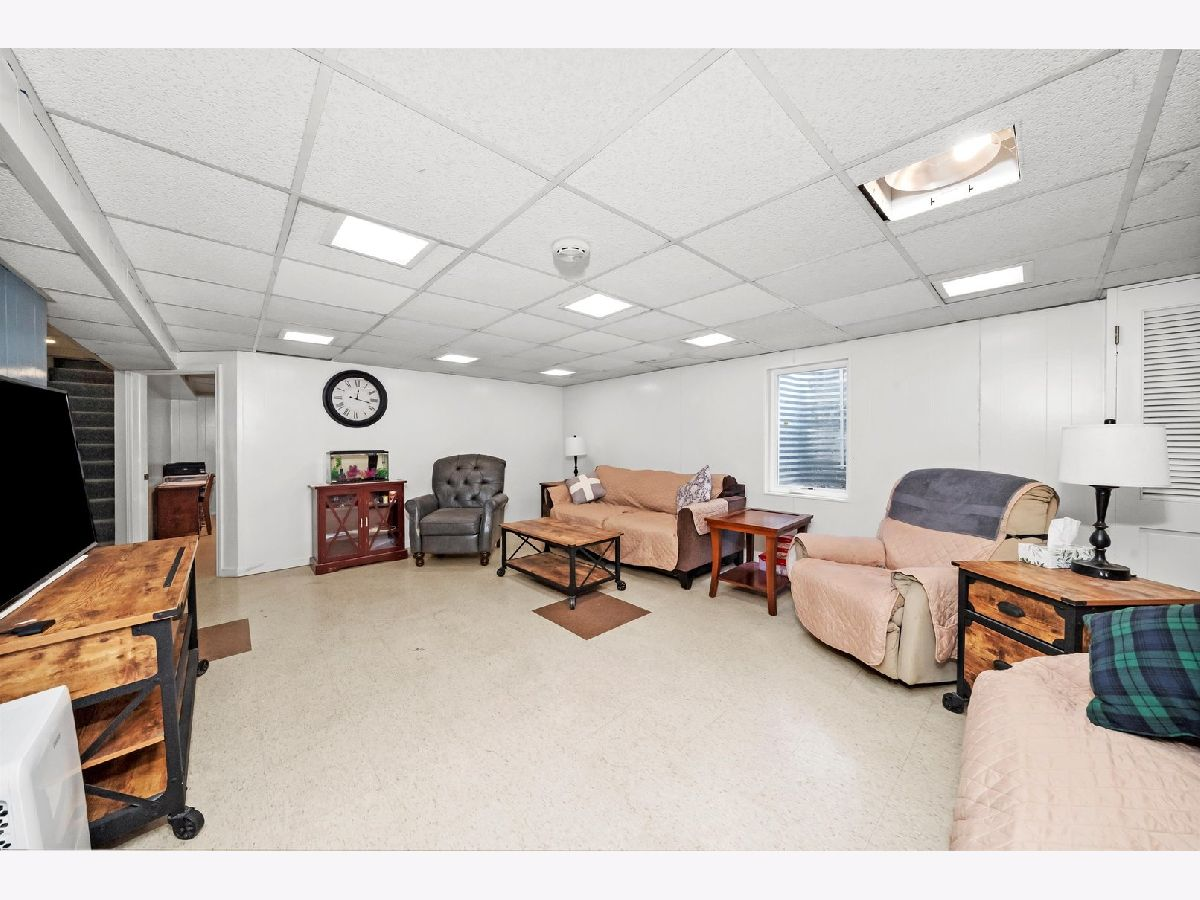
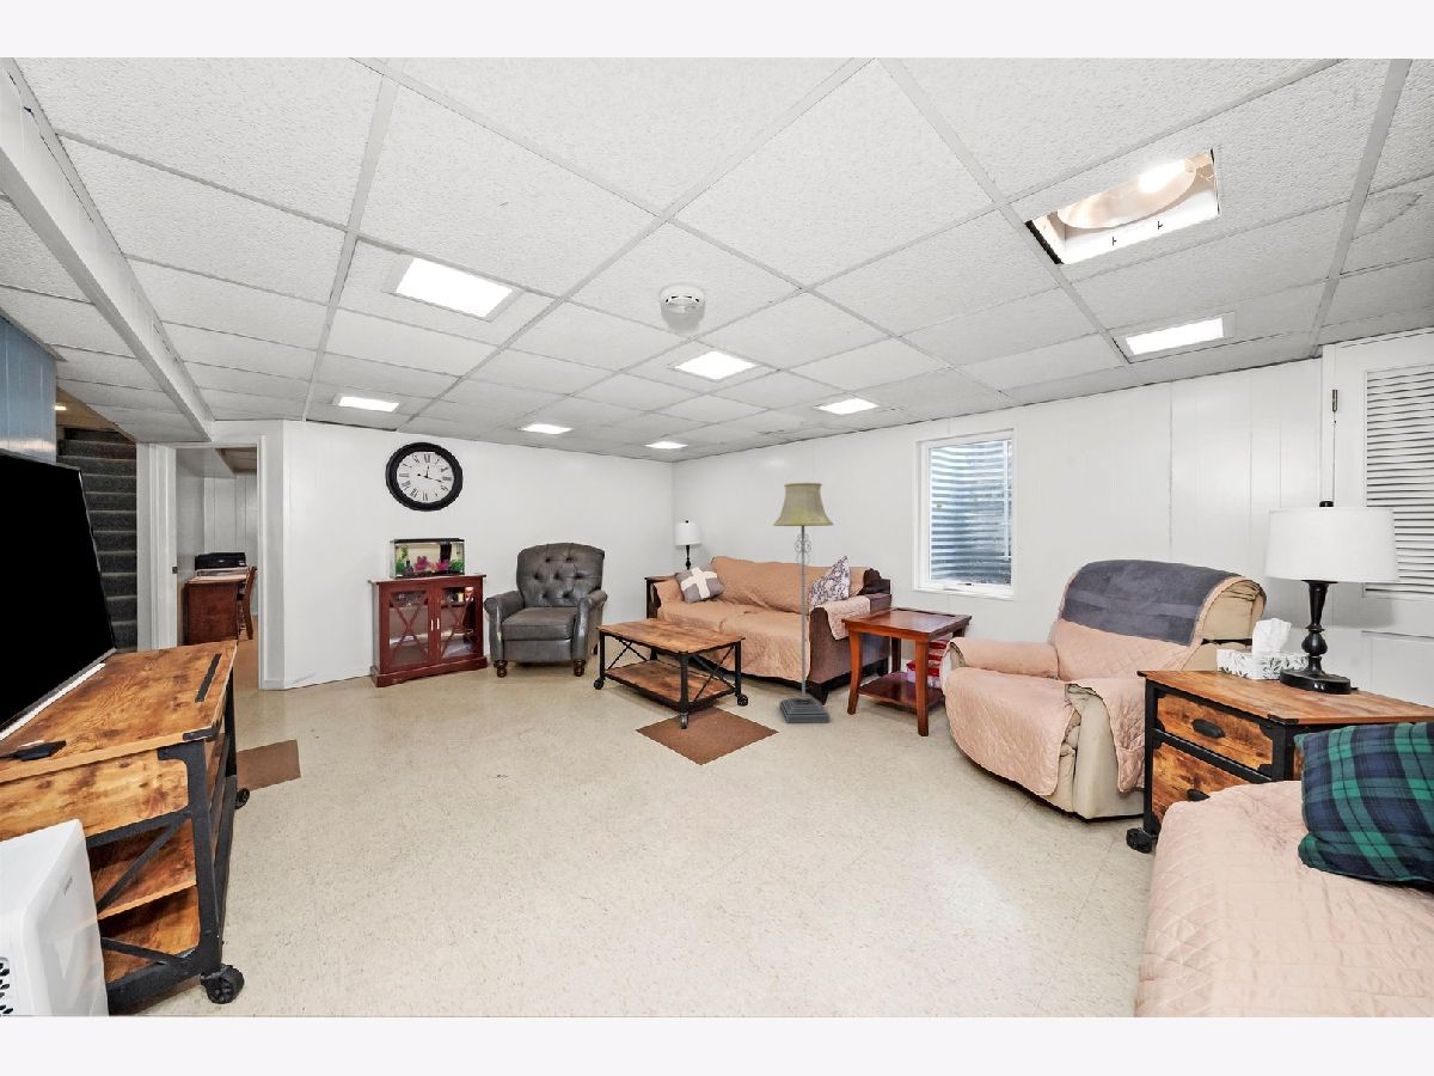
+ floor lamp (803, 599)
